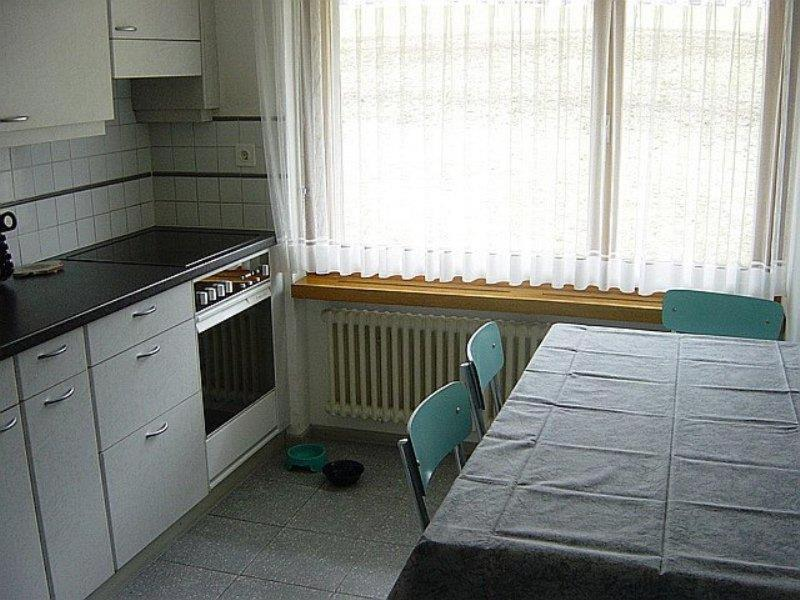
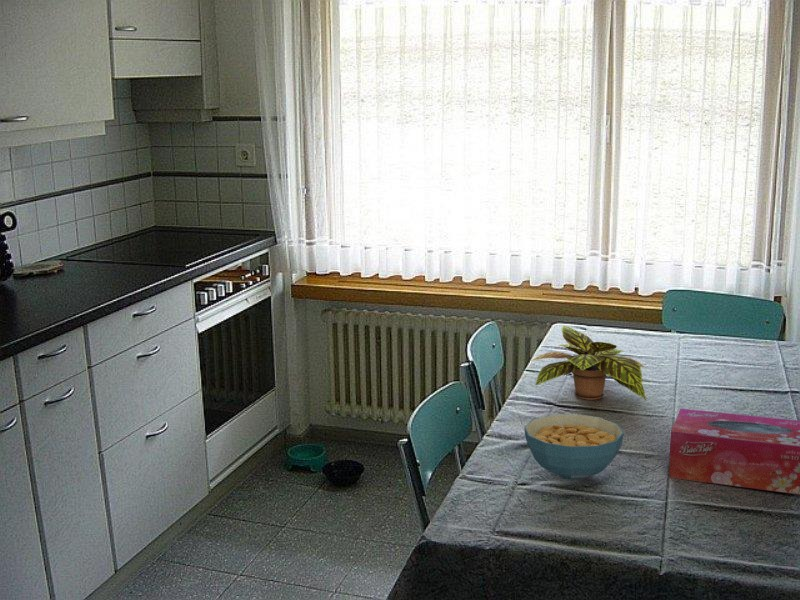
+ plant (597, 365)
+ tissue box (747, 450)
+ cereal bowl (572, 452)
